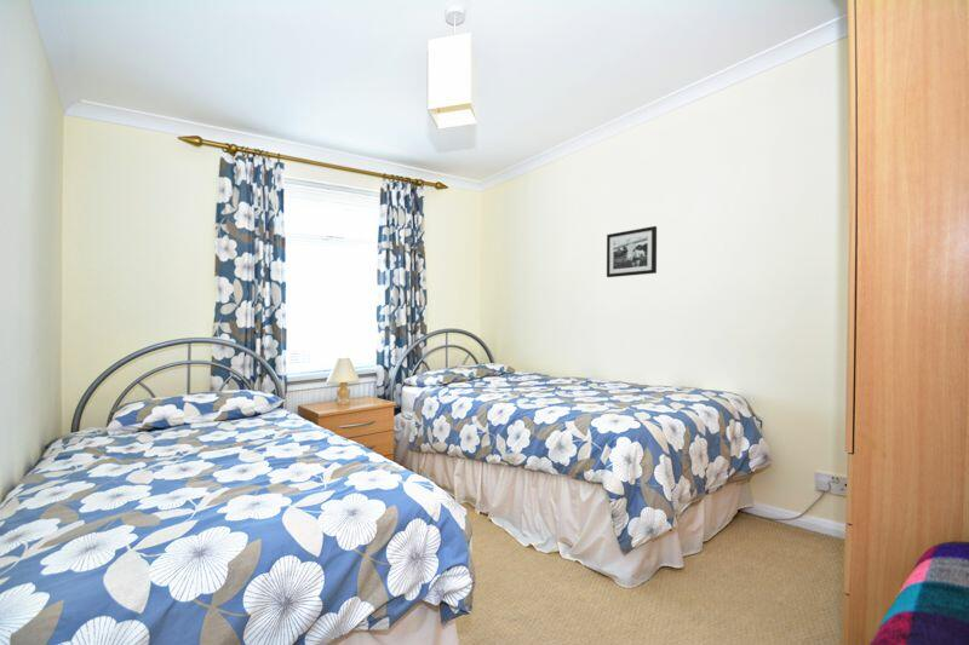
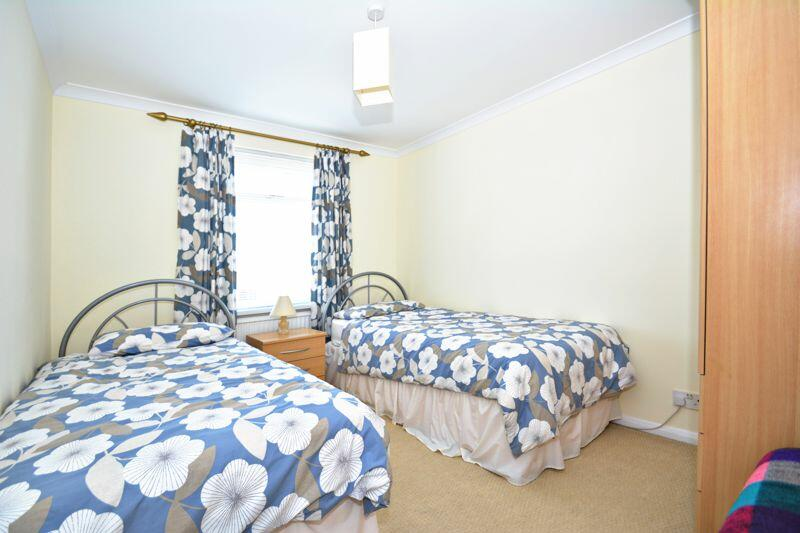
- picture frame (630, 253)
